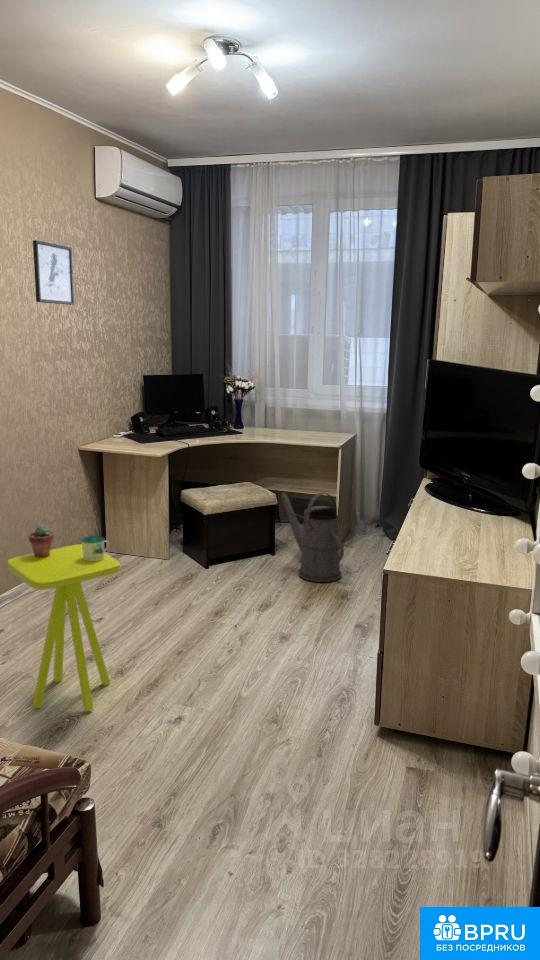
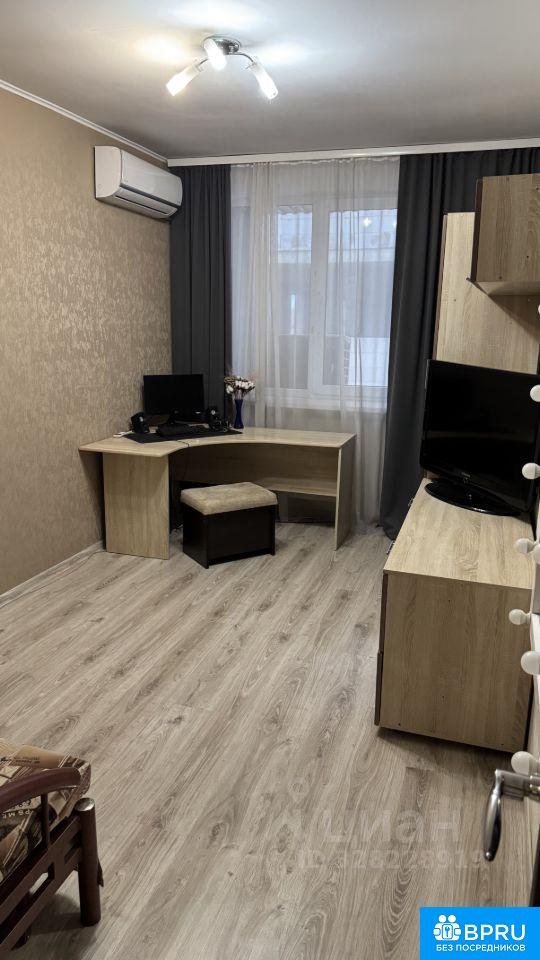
- side table (64, 629)
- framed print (54, 274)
- watering can (310, 530)
- mug (96, 547)
- potted succulent (41, 539)
